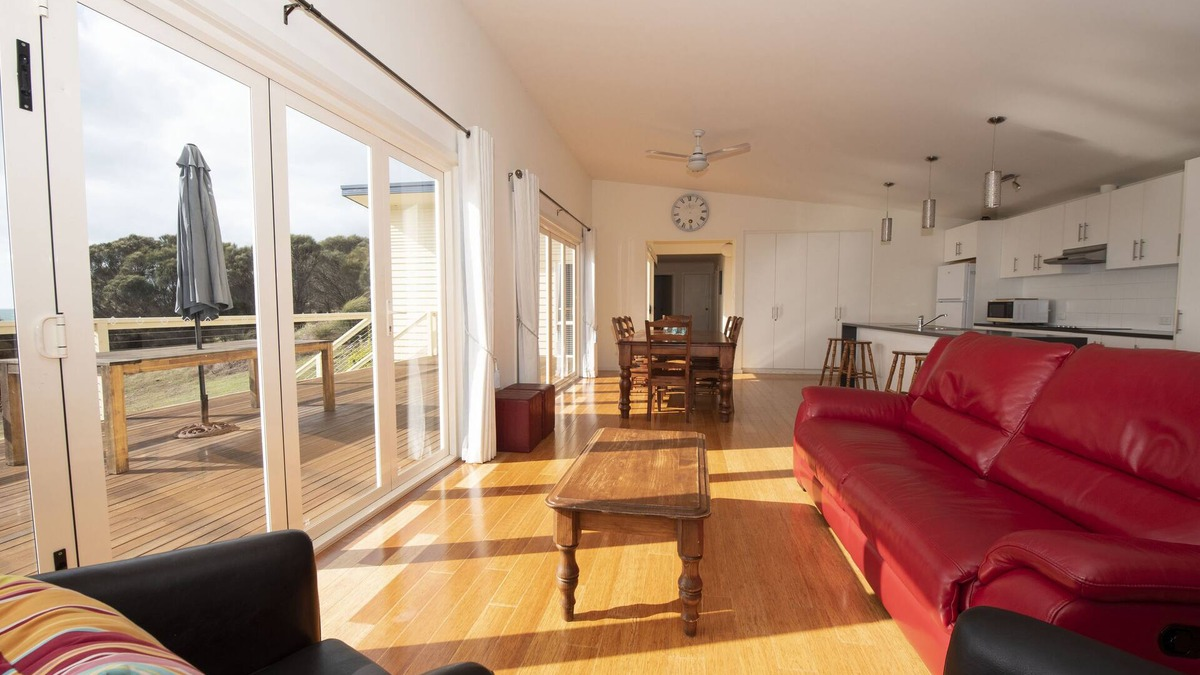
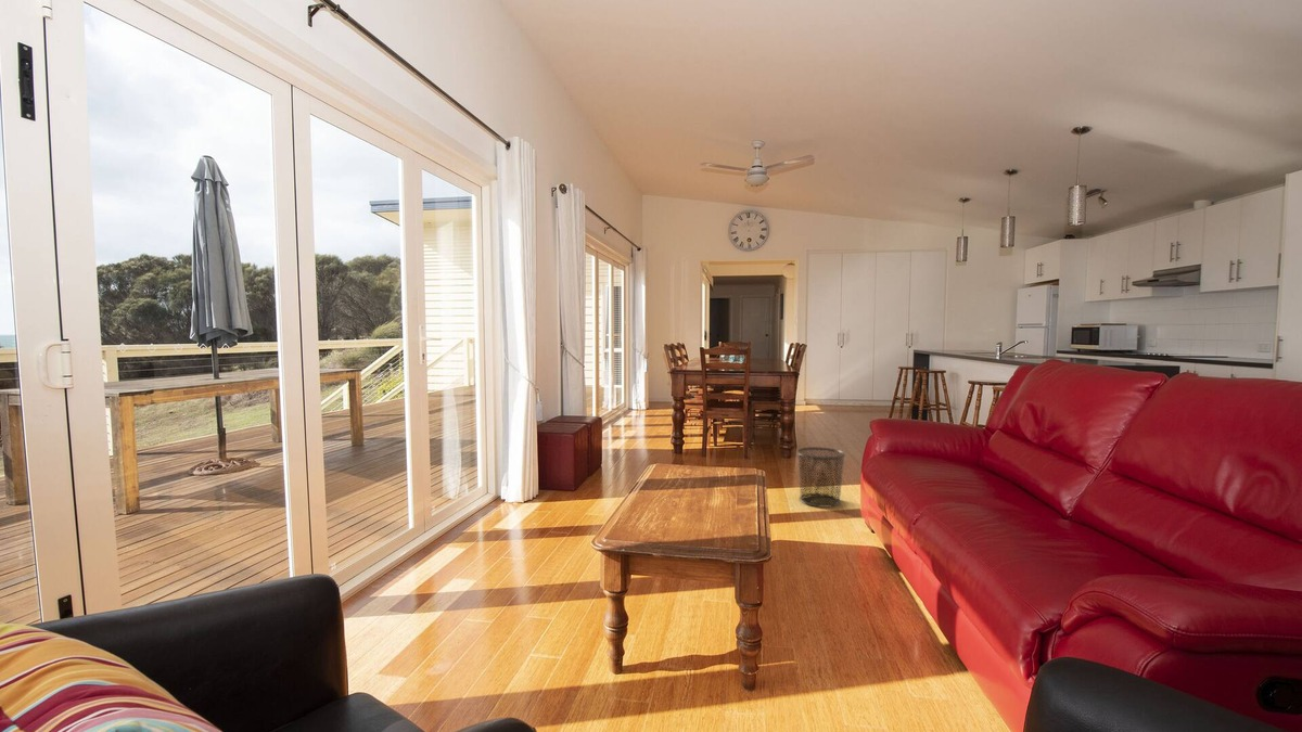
+ waste bin (819, 476)
